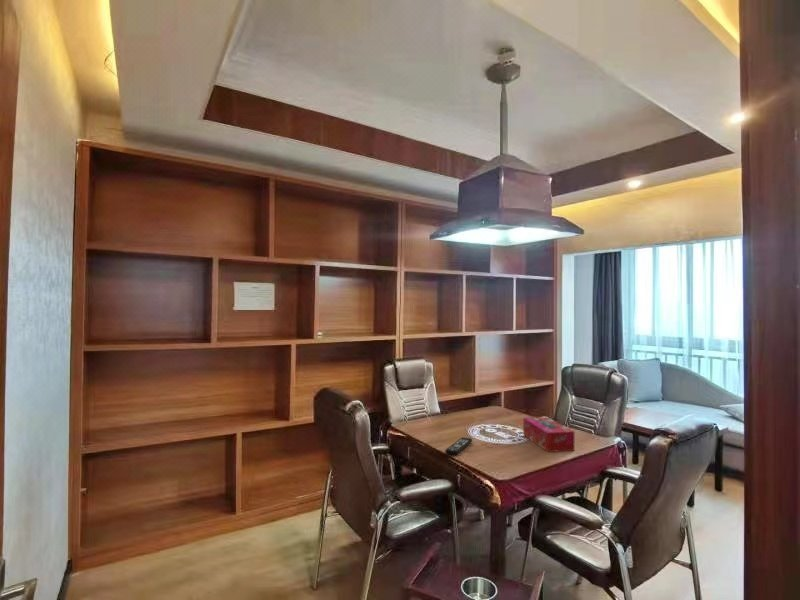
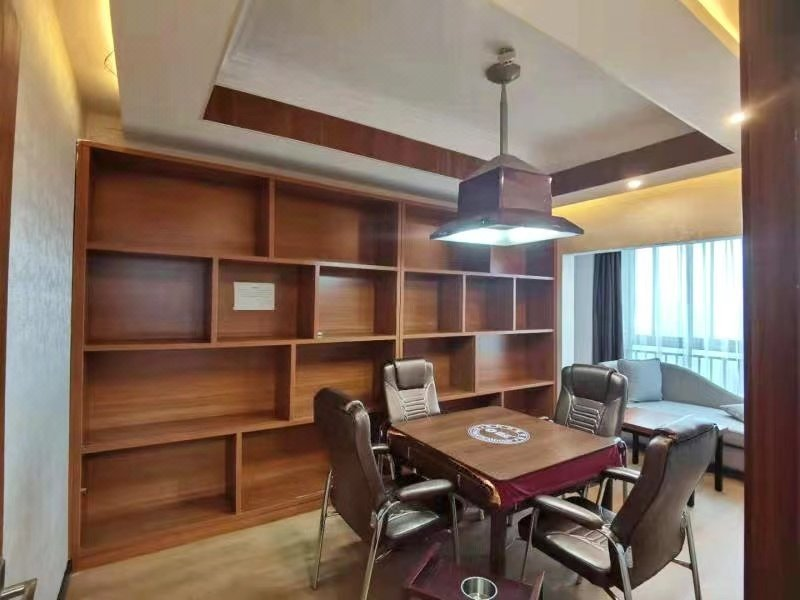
- tissue box (547, 433)
- remote control (459, 446)
